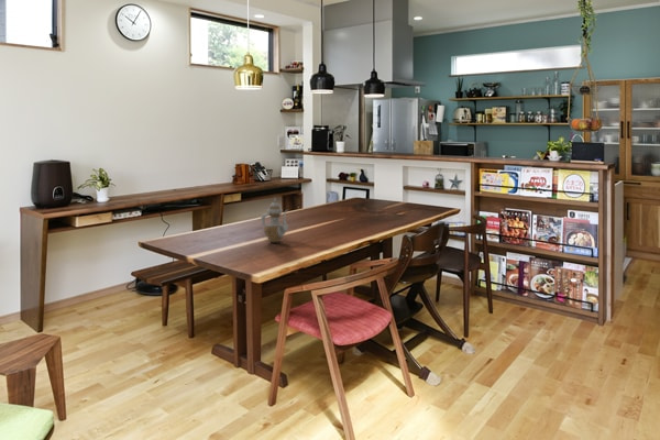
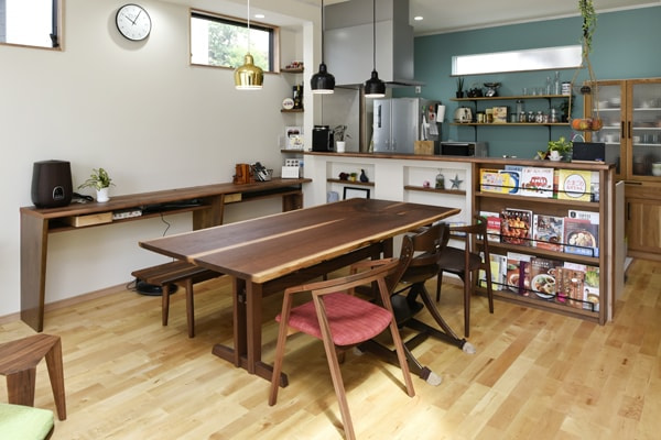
- teapot (274, 219)
